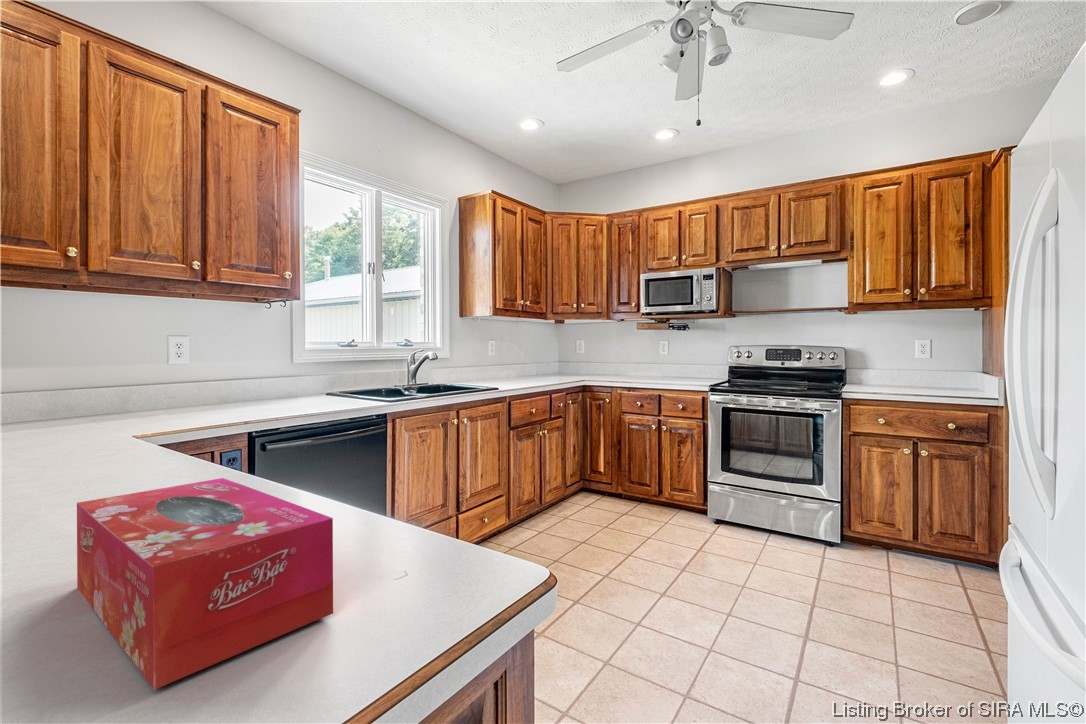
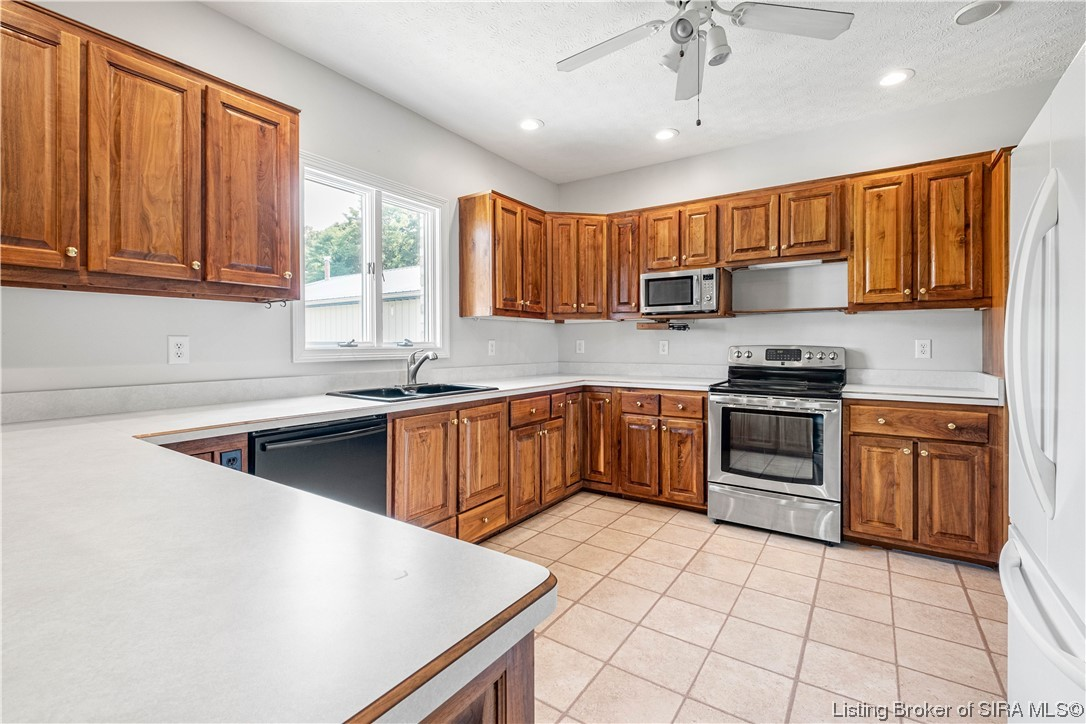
- tissue box (198, 555)
